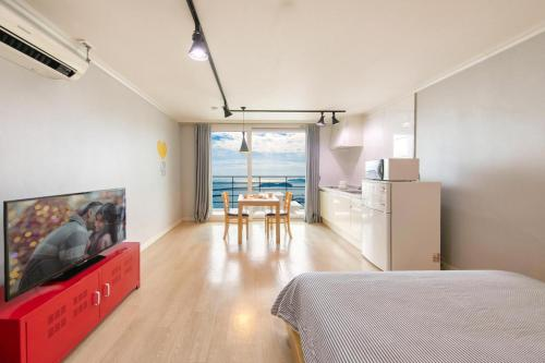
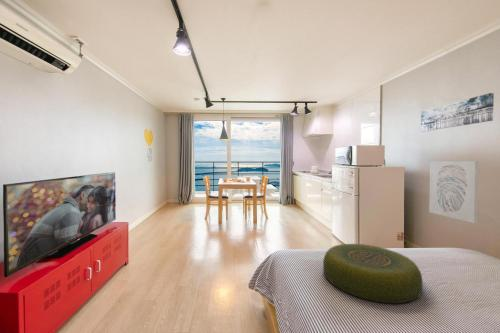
+ wall art (451, 189)
+ wall art (451, 115)
+ cushion (368, 267)
